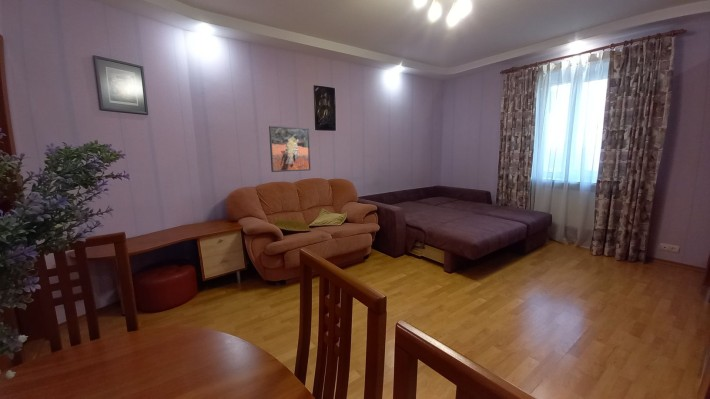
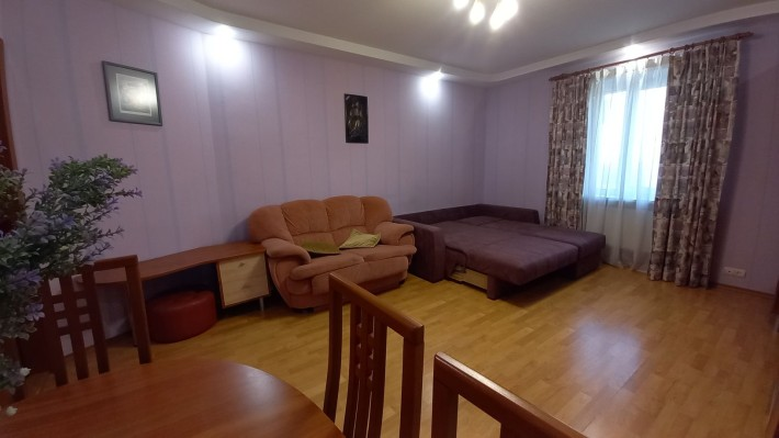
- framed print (290, 149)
